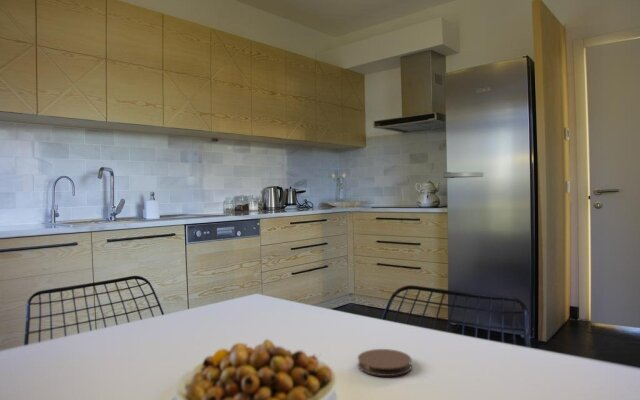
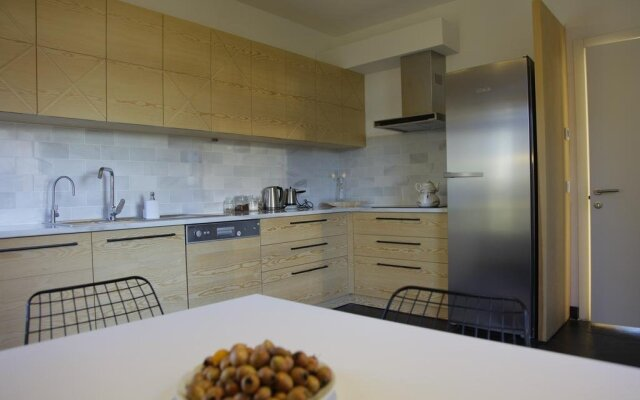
- coaster (384, 361)
